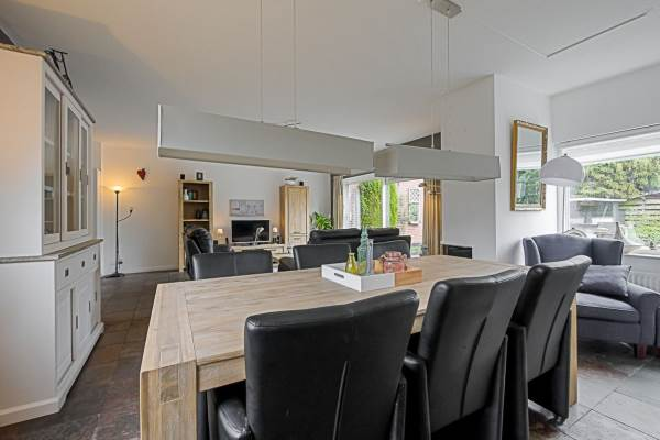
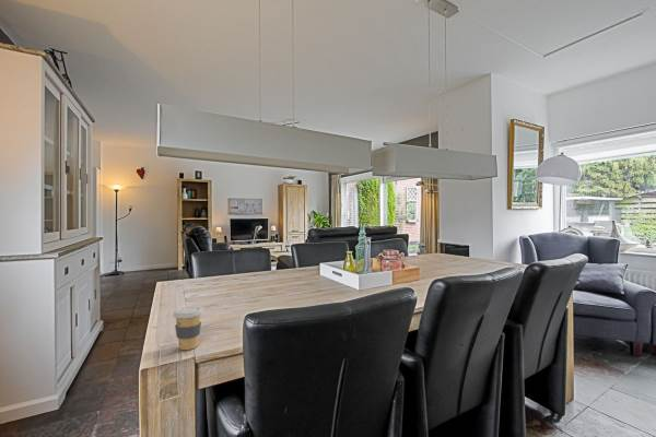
+ coffee cup (188, 328)
